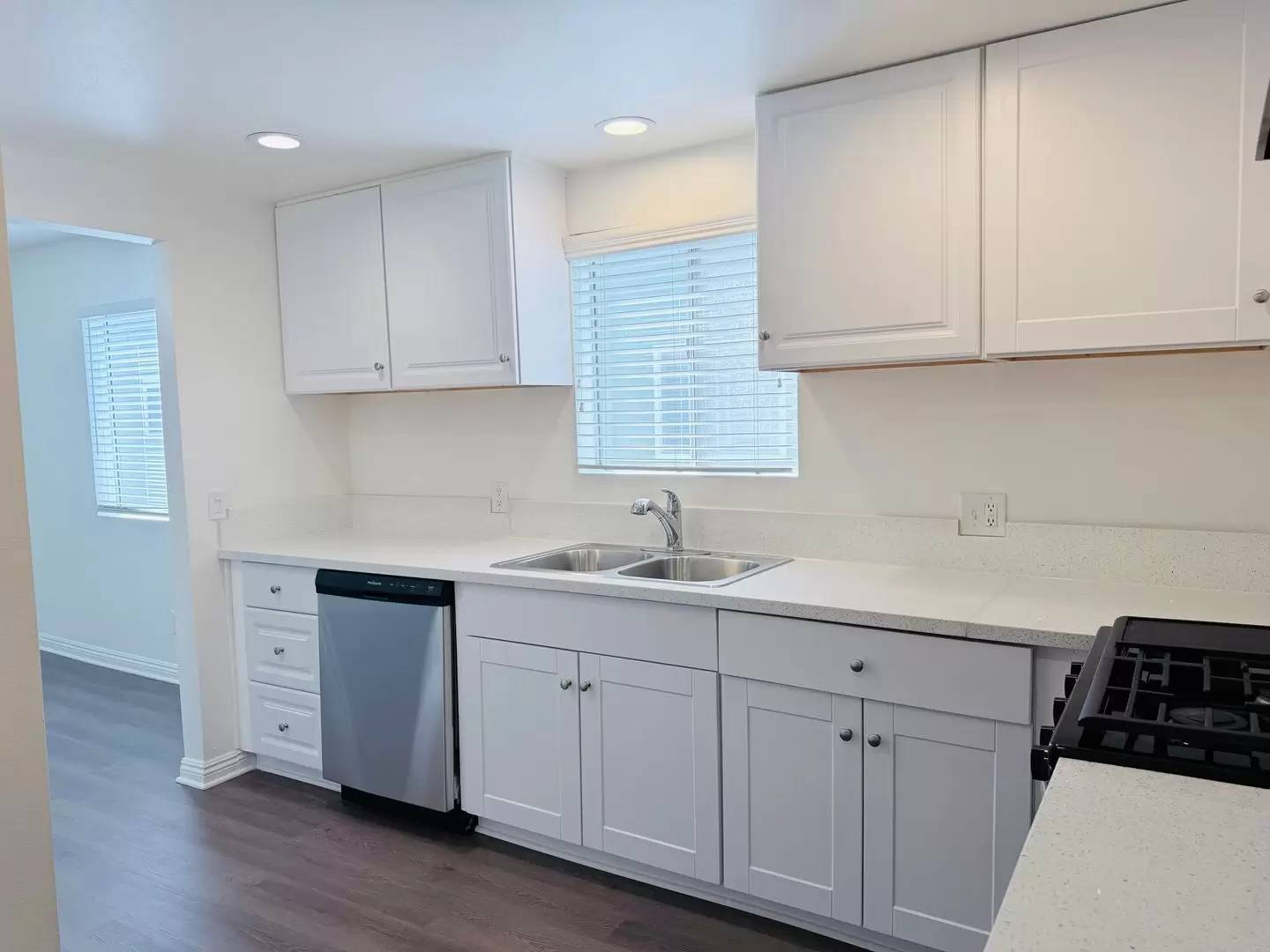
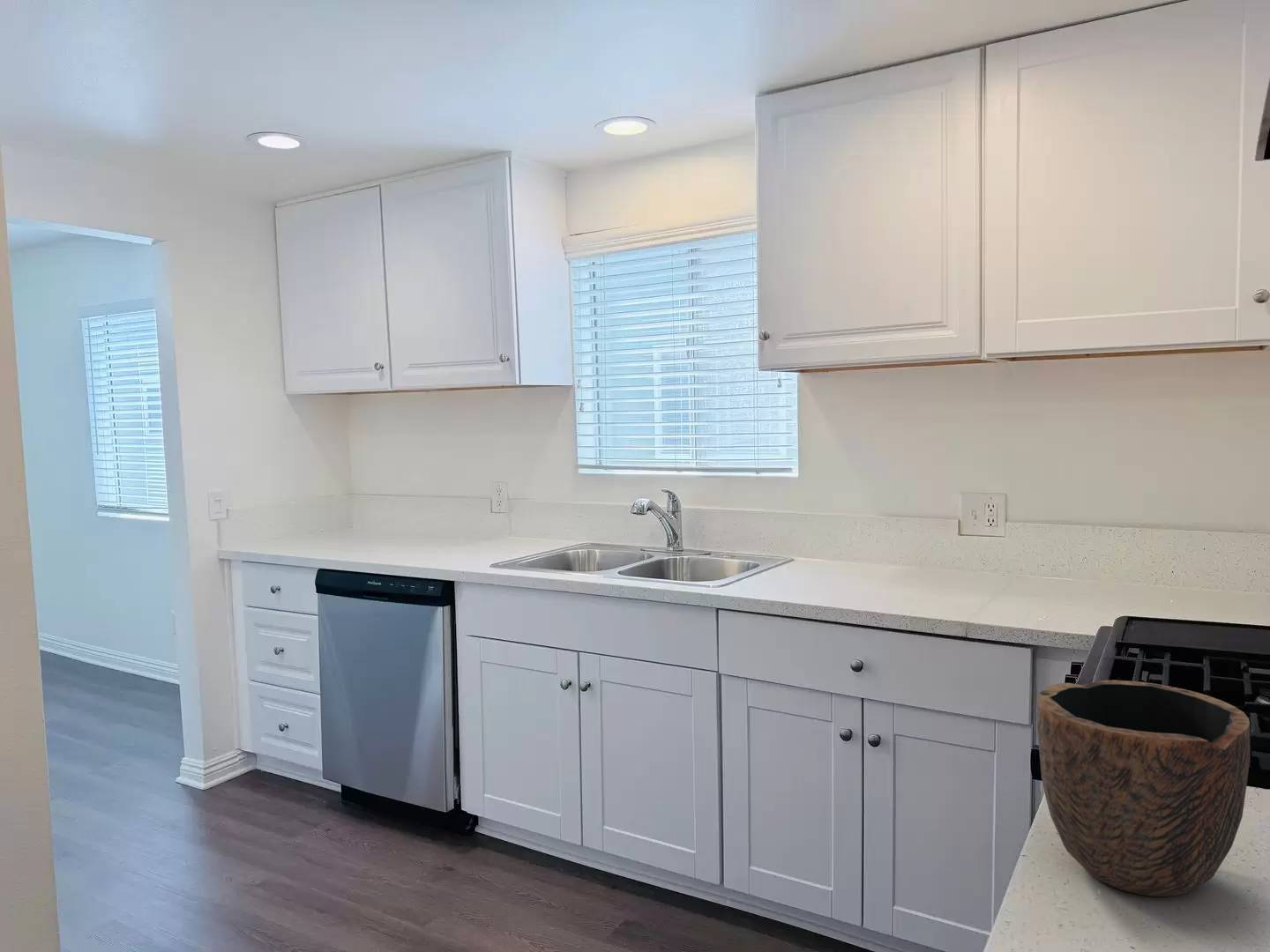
+ bowl (1137, 789)
